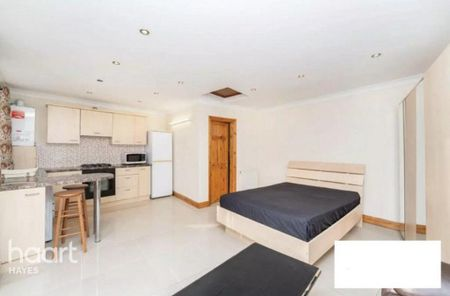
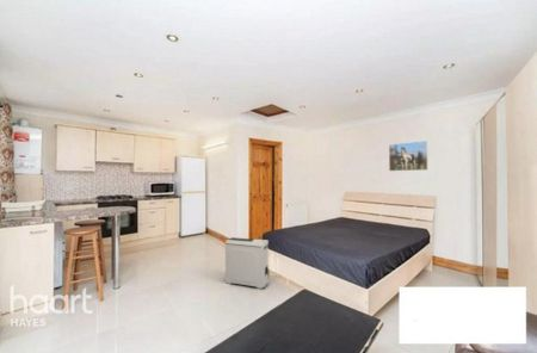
+ air purifier (246, 261)
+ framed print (407, 156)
